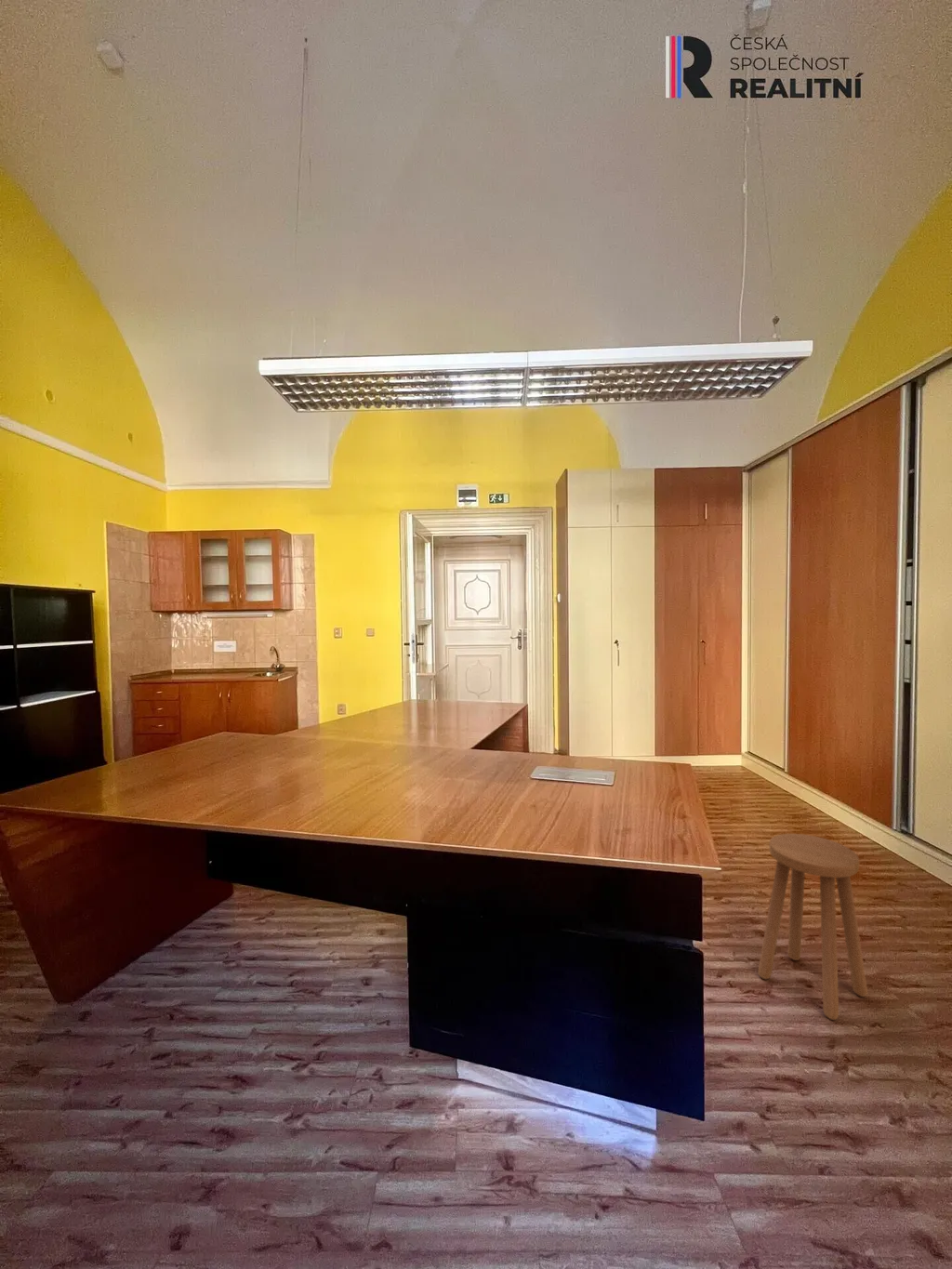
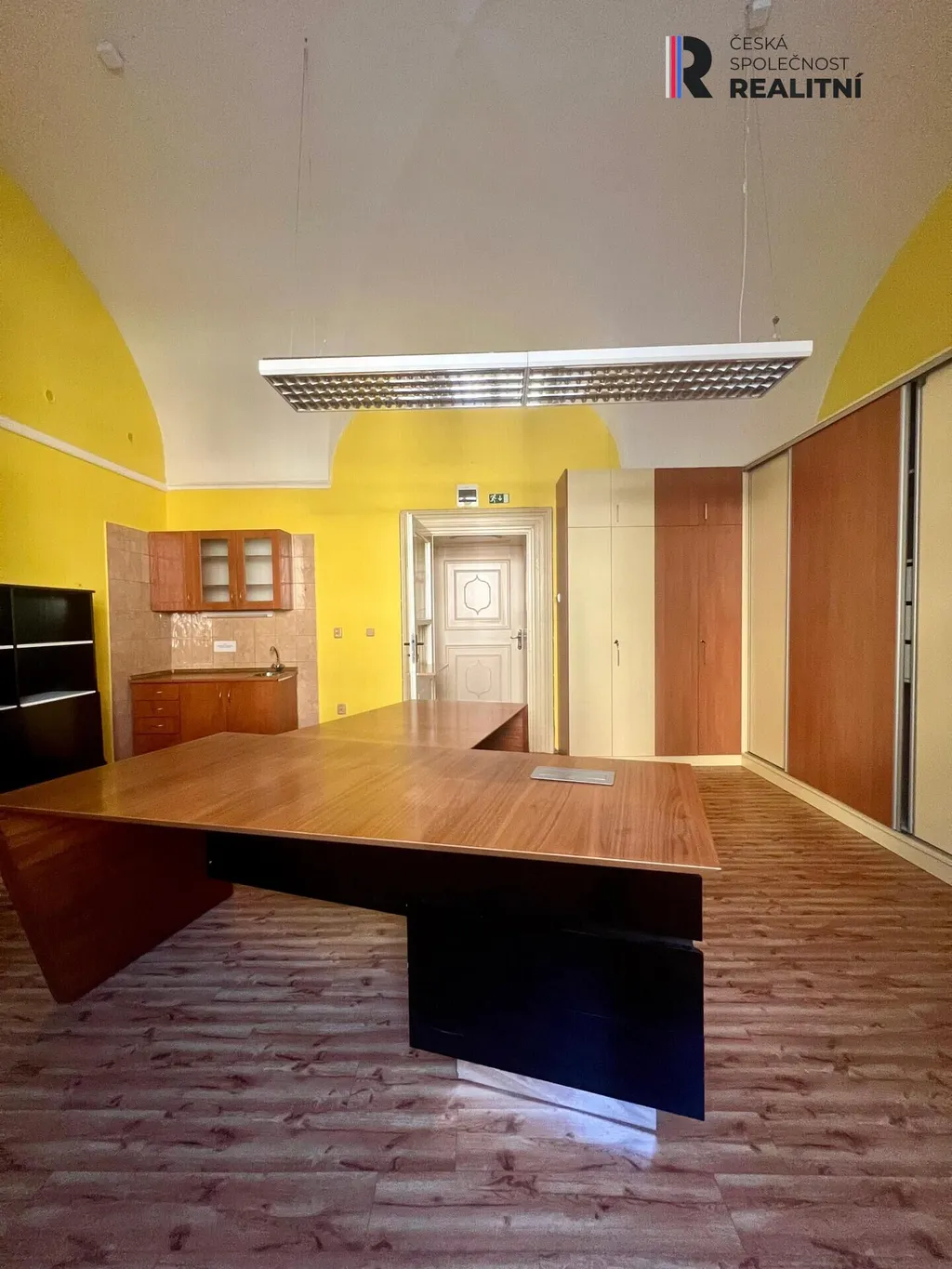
- stool (821, 918)
